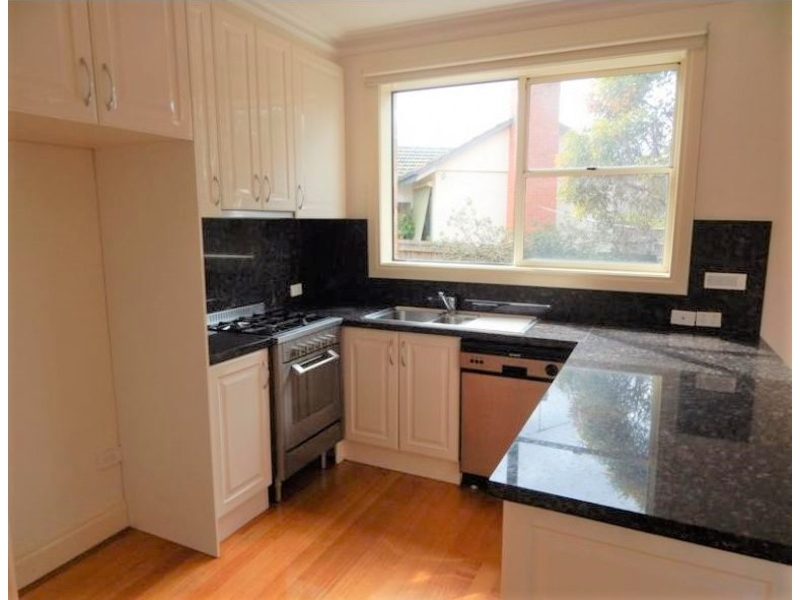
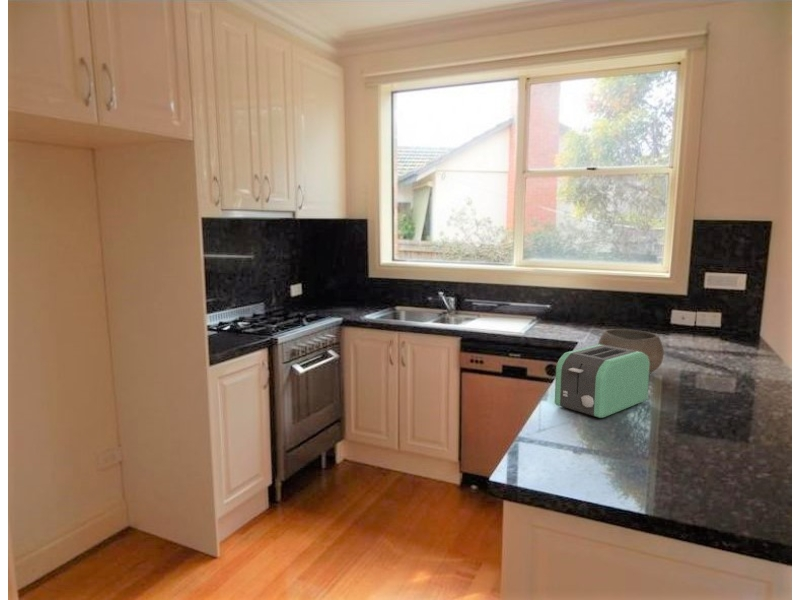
+ bowl (629, 349)
+ toaster (602, 378)
